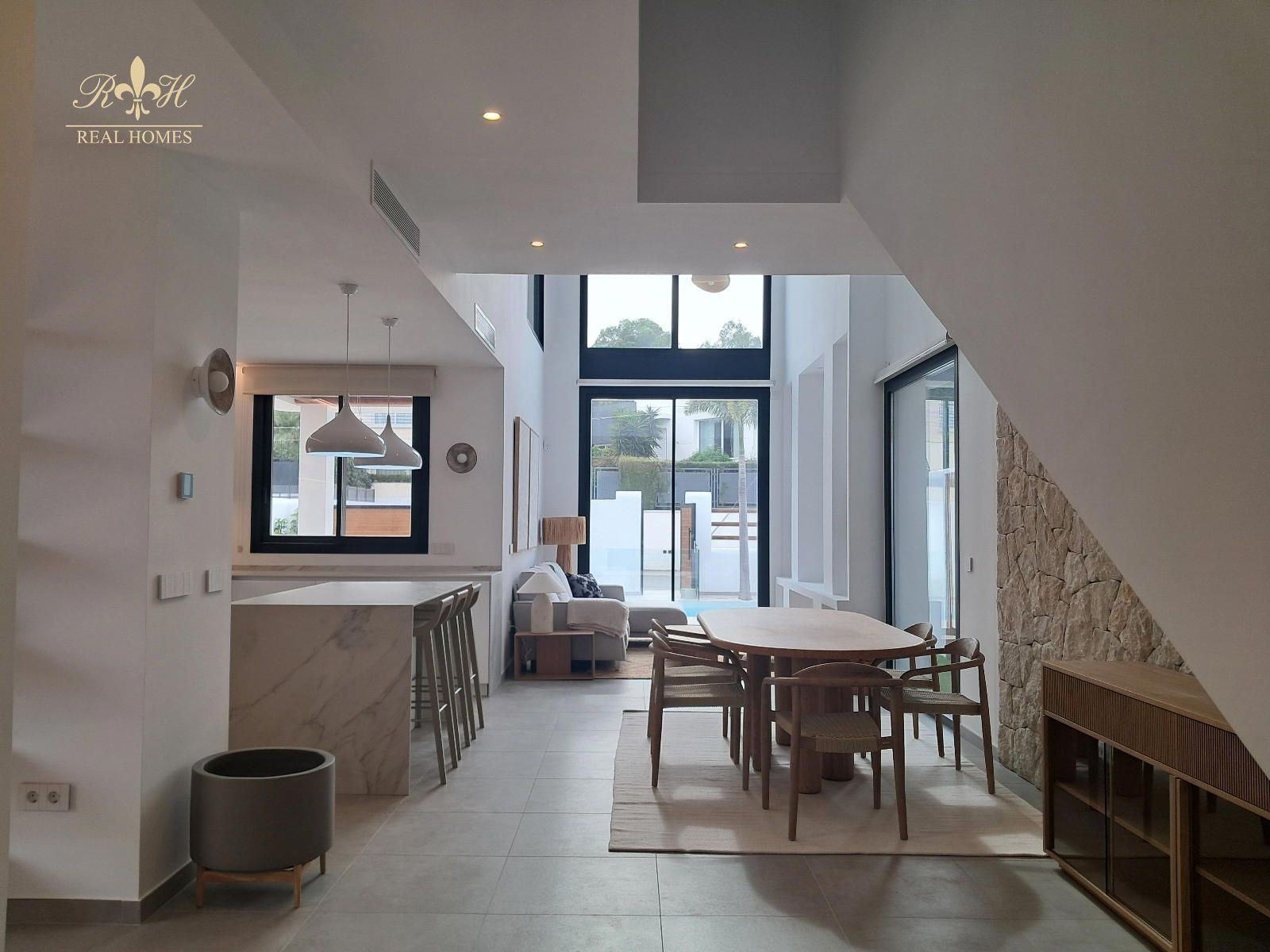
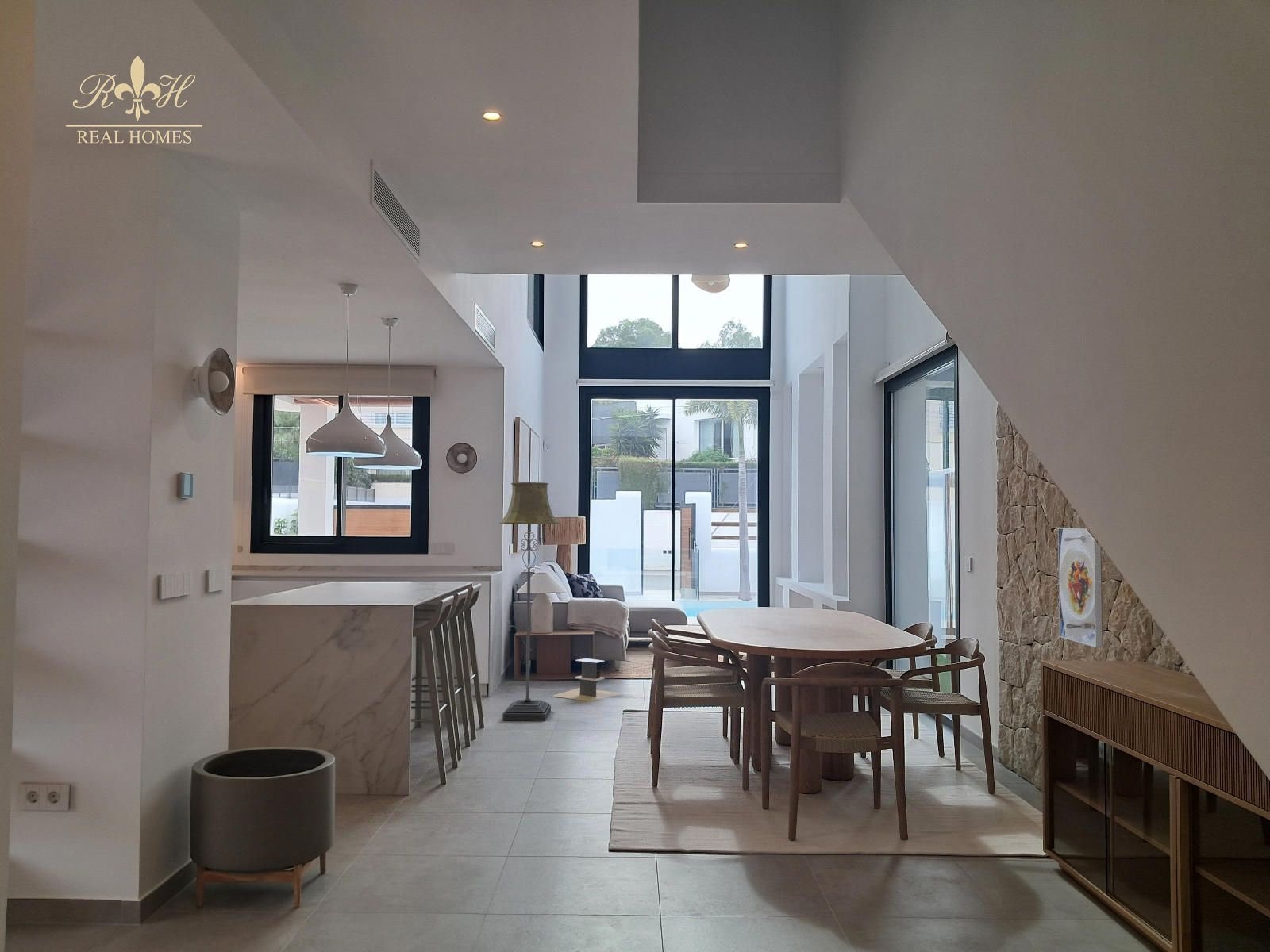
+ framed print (1080, 585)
+ floor lamp (529, 598)
+ side table (590, 678)
